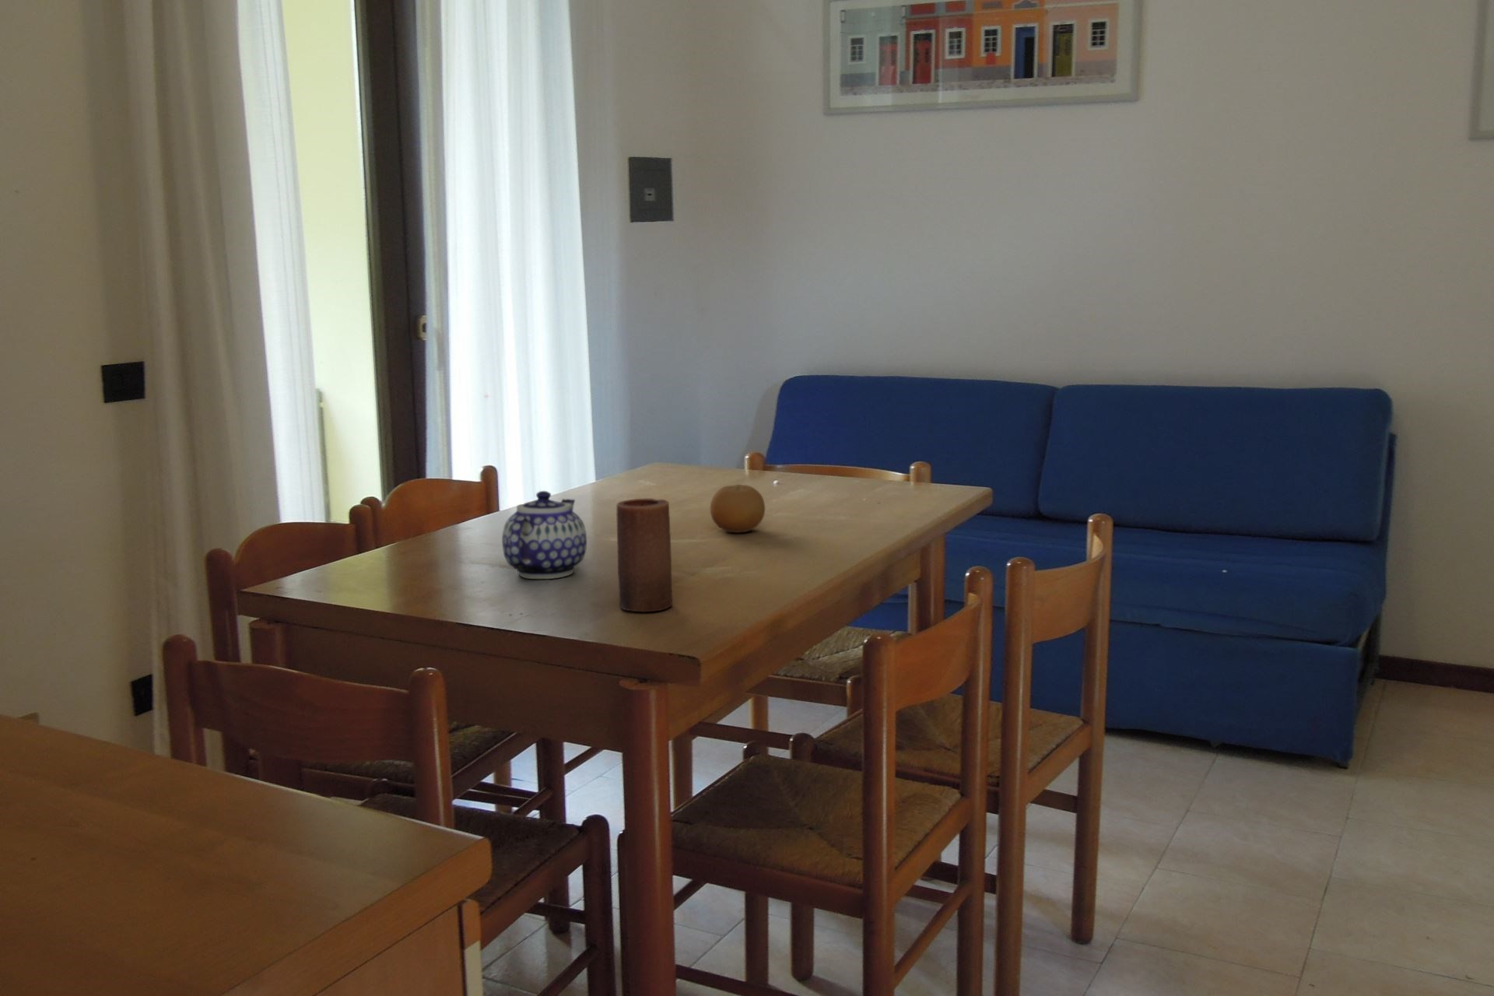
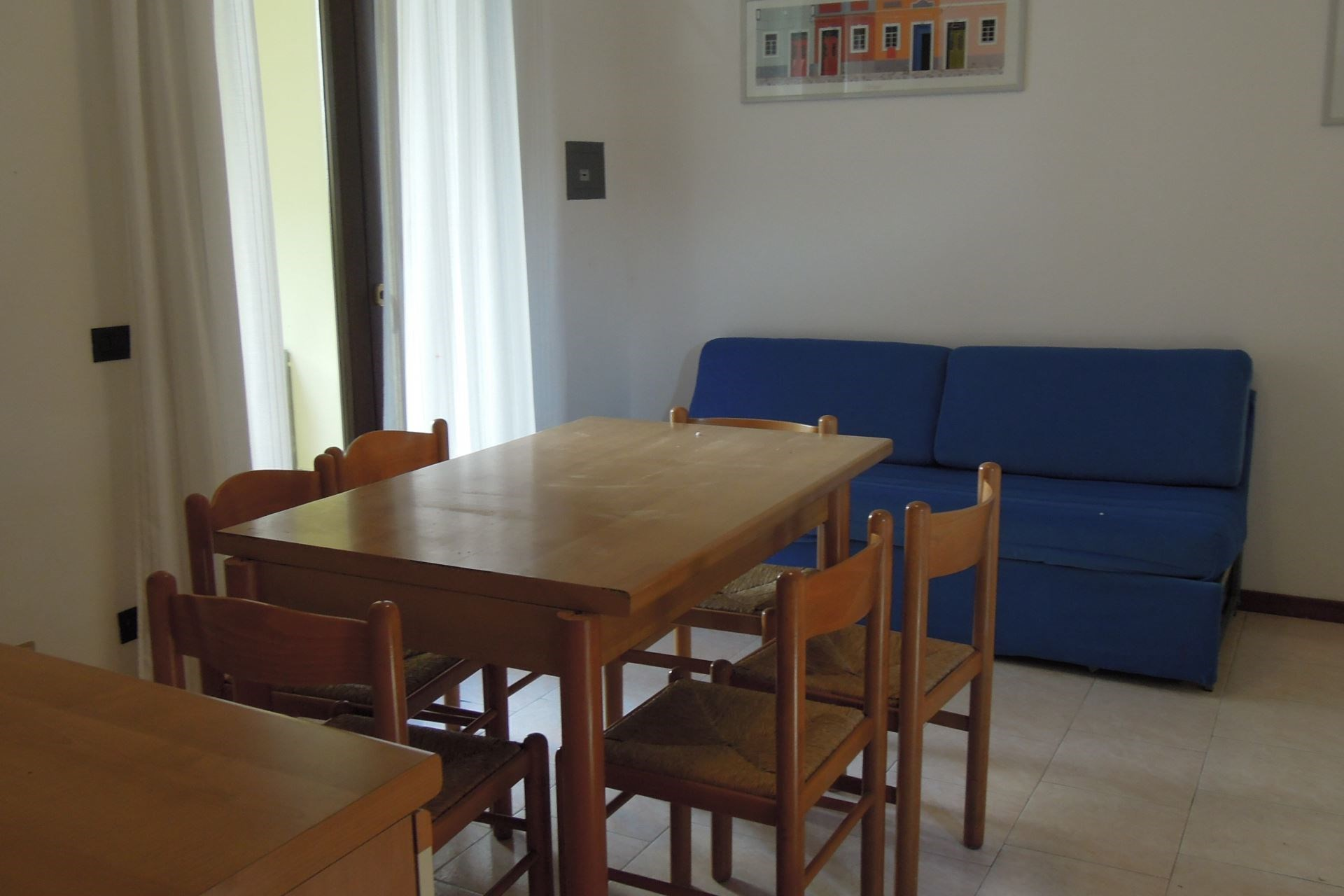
- teapot (544, 531)
- fruit (737, 508)
- candle (644, 554)
